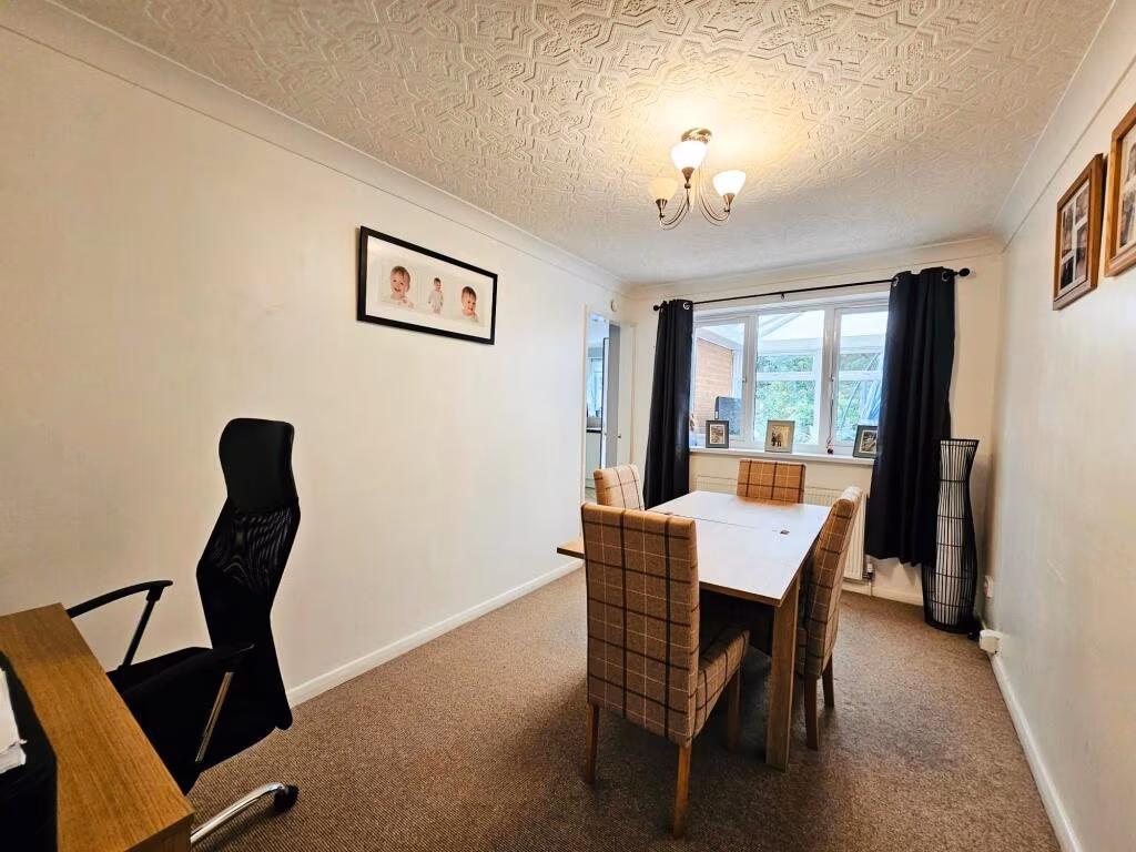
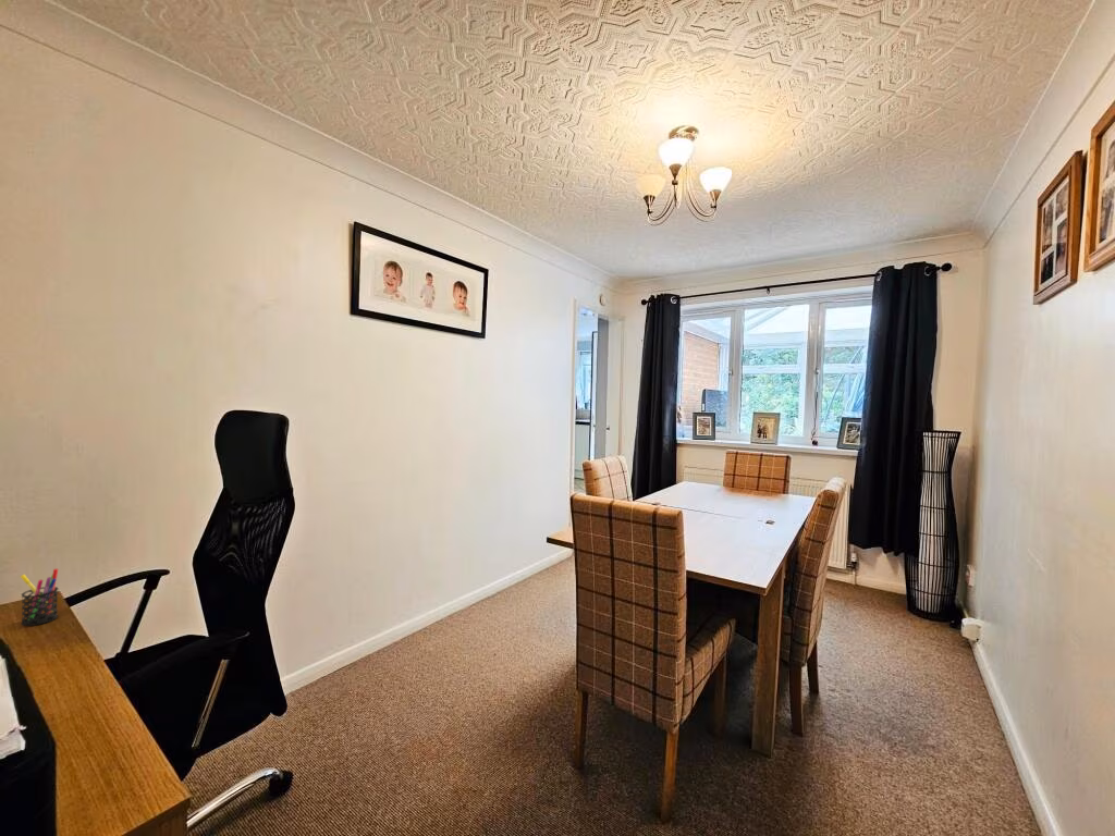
+ pen holder (44, 593)
